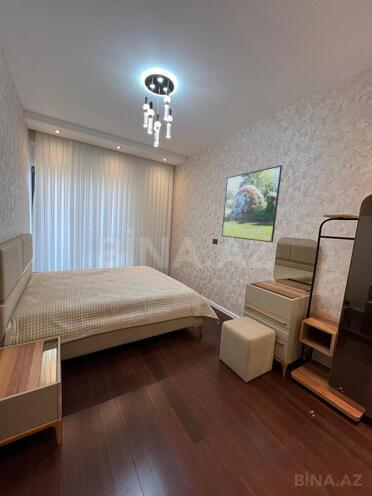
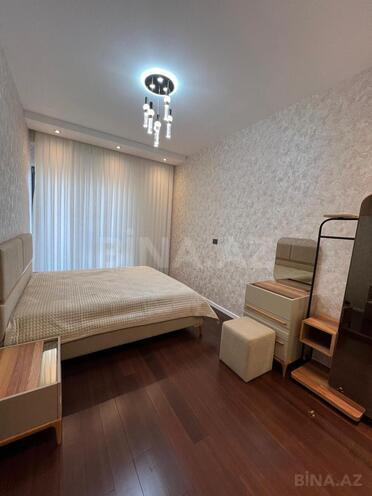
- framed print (247, 206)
